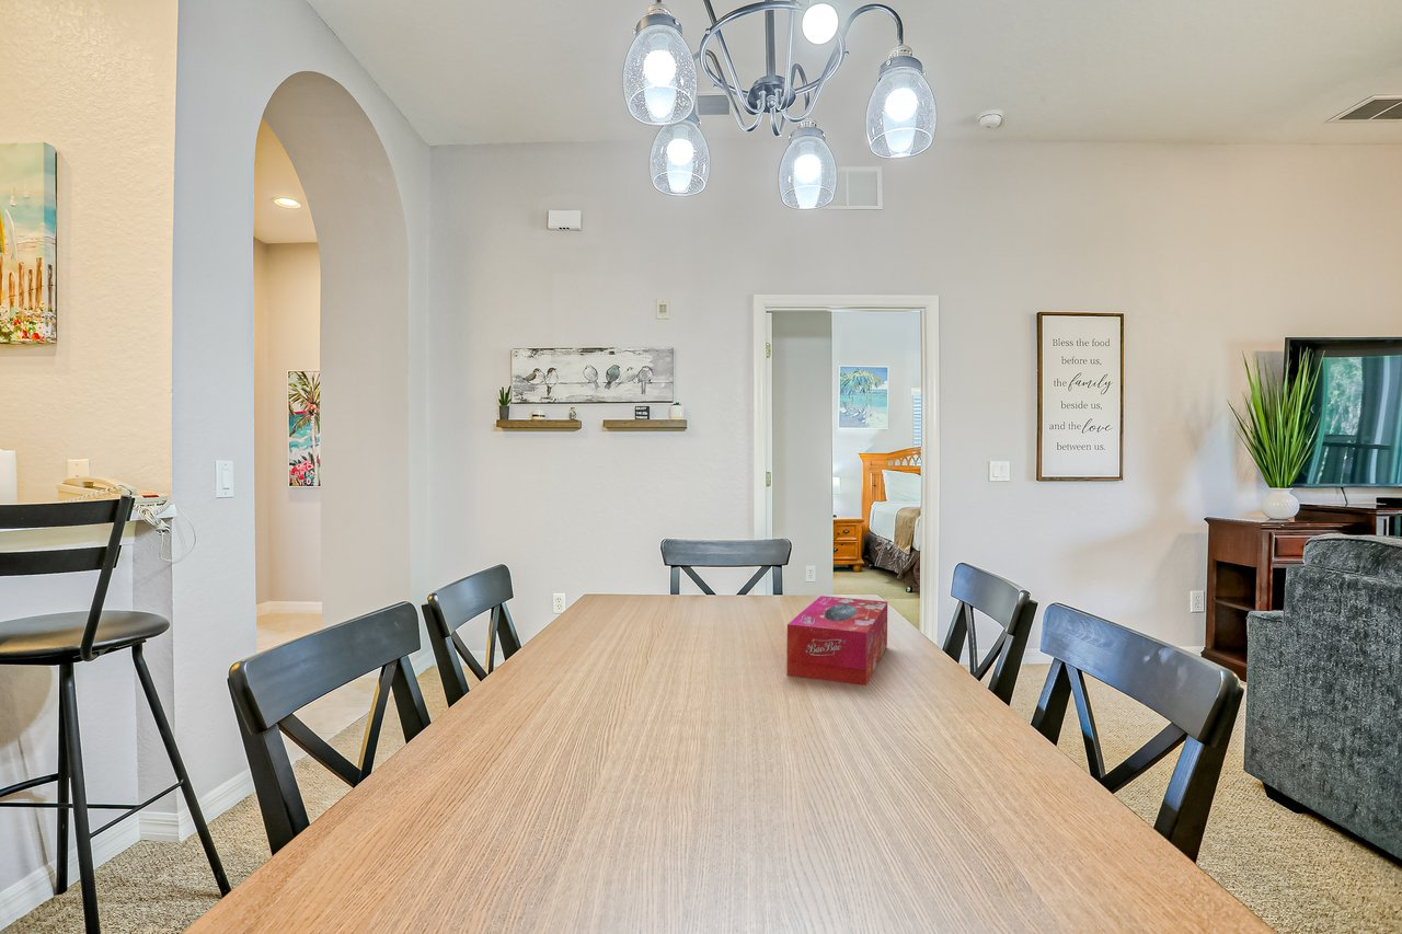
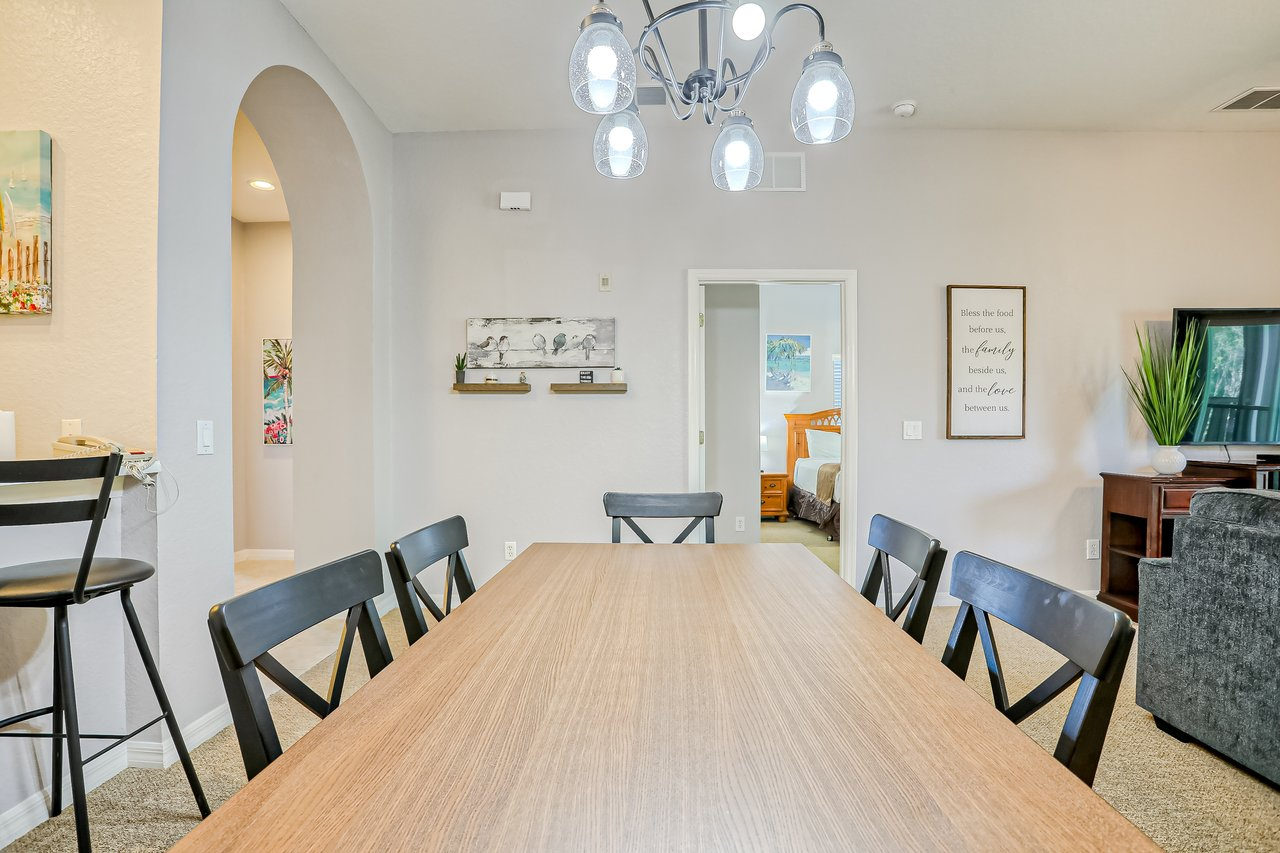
- tissue box (840, 635)
